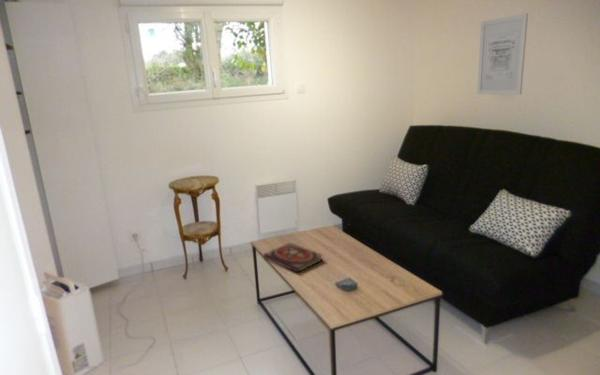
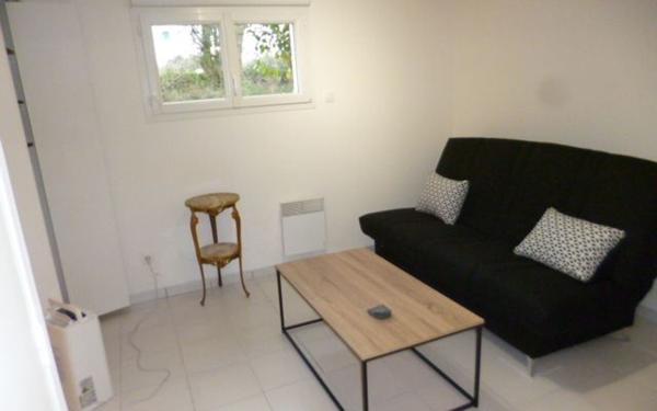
- wall art (500, 56)
- book (293, 255)
